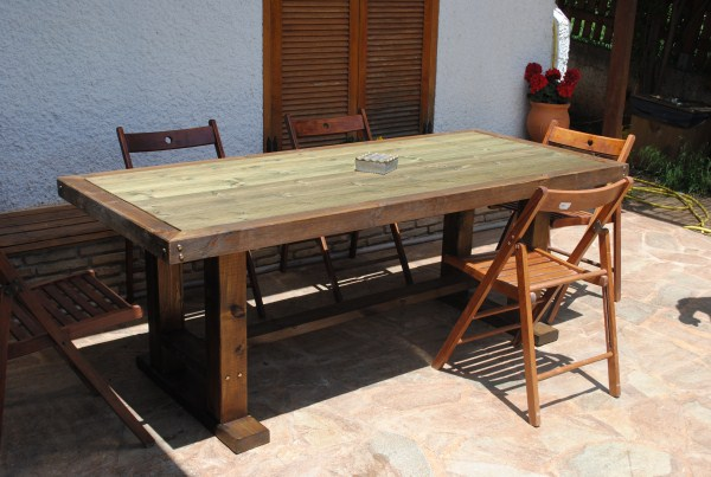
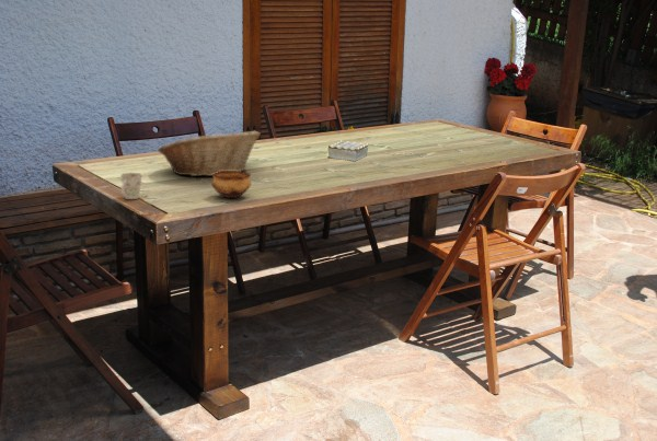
+ bowl (231, 185)
+ fruit basket (210, 150)
+ mug (129, 187)
